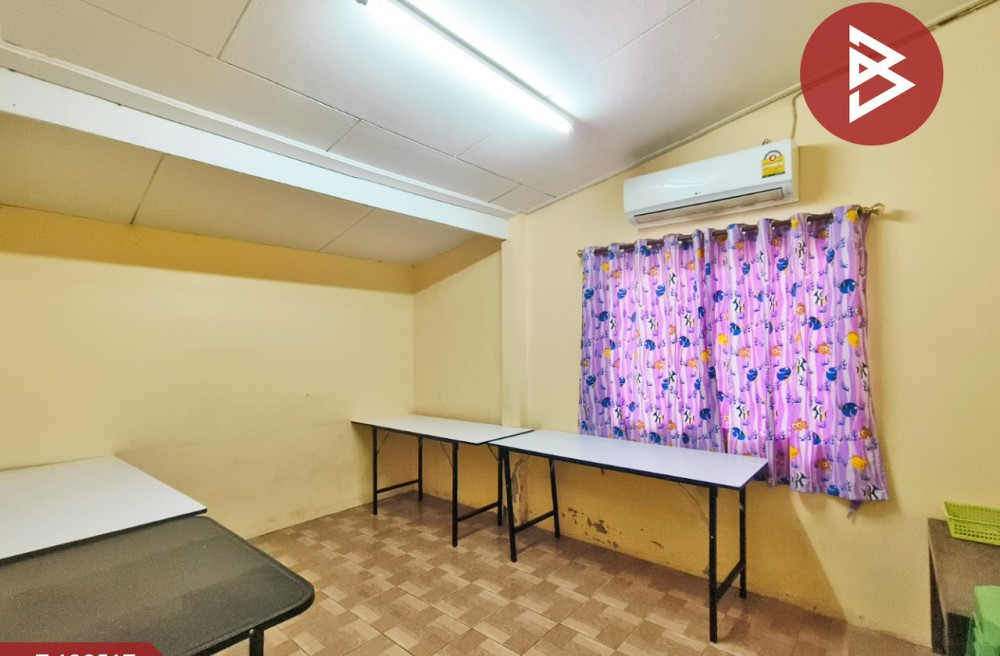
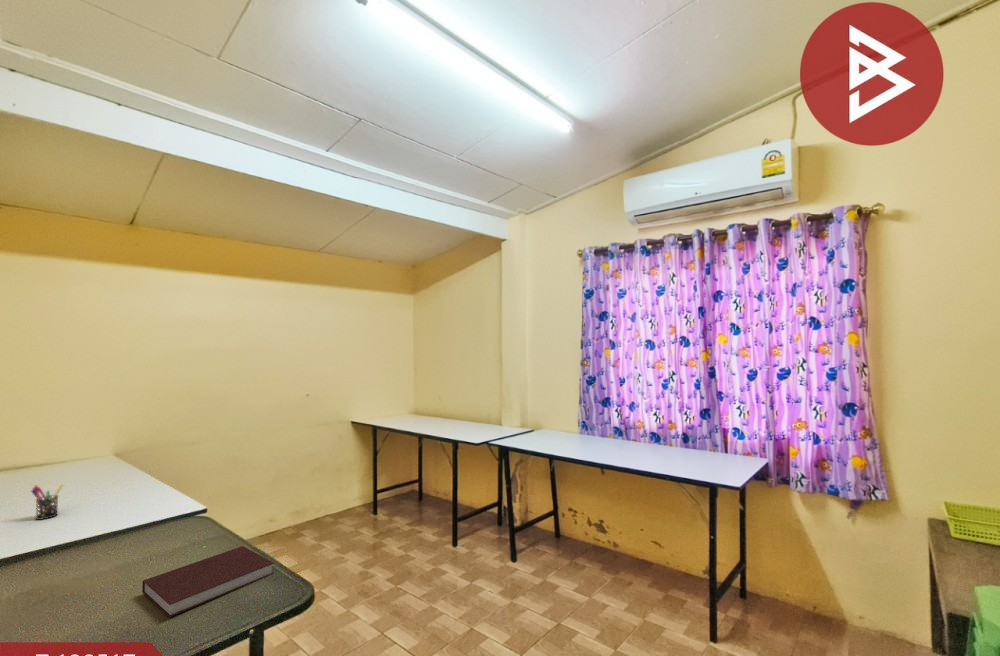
+ notebook (210, 576)
+ pen holder (46, 500)
